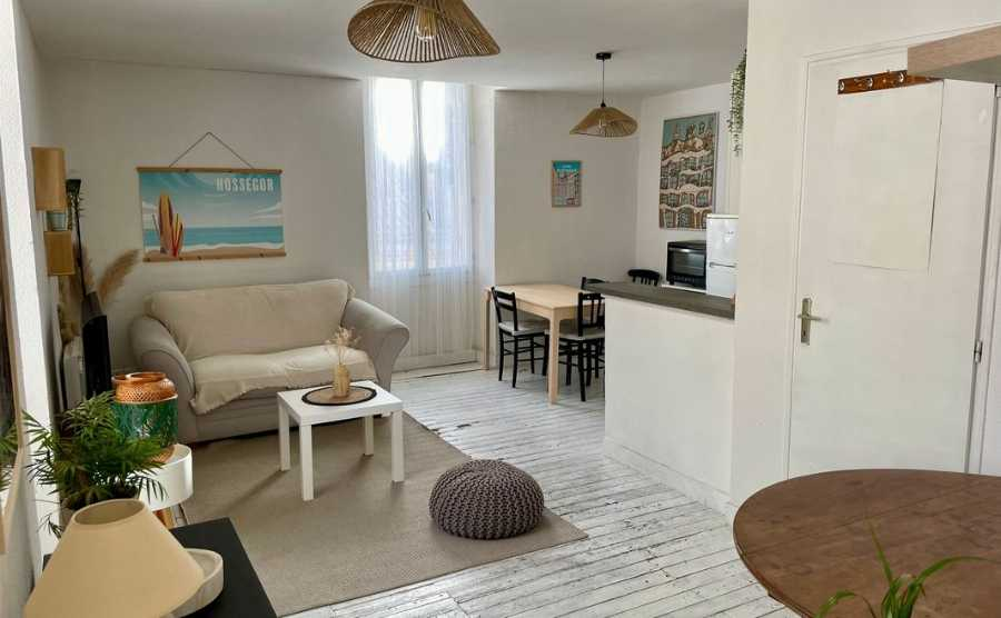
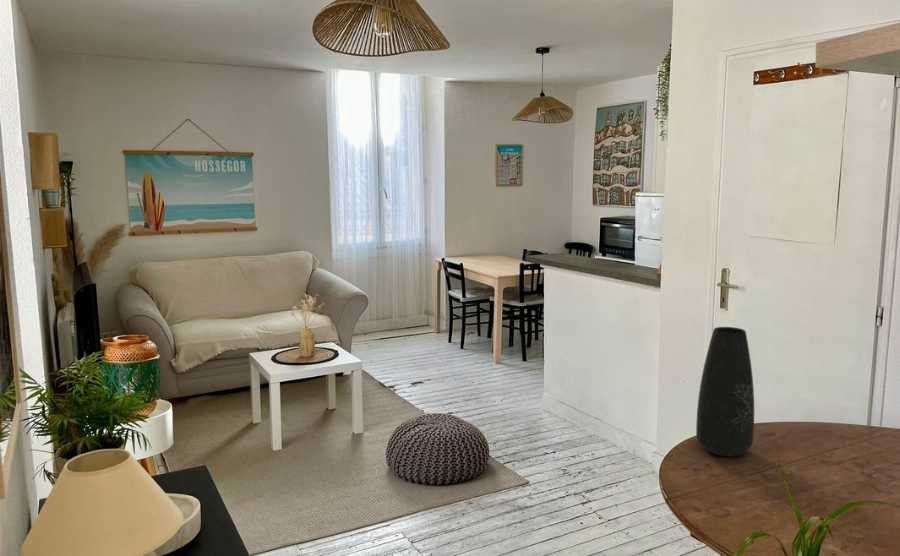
+ vase (726, 390)
